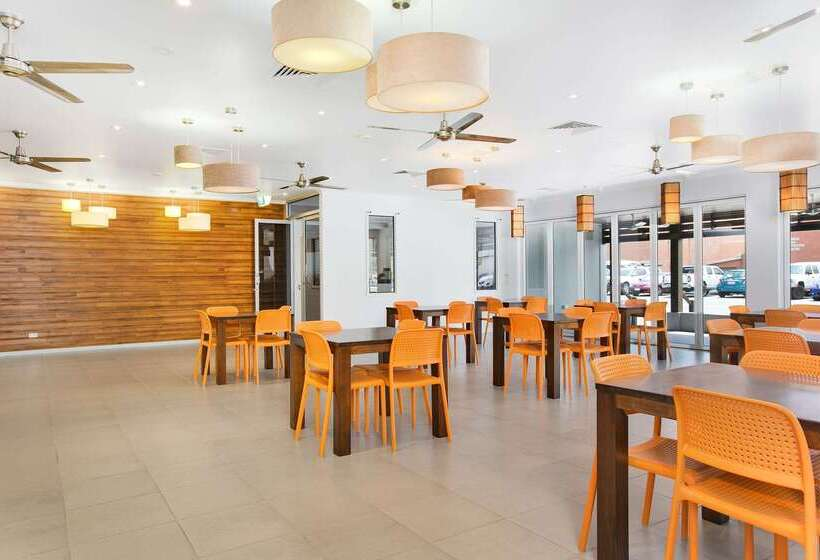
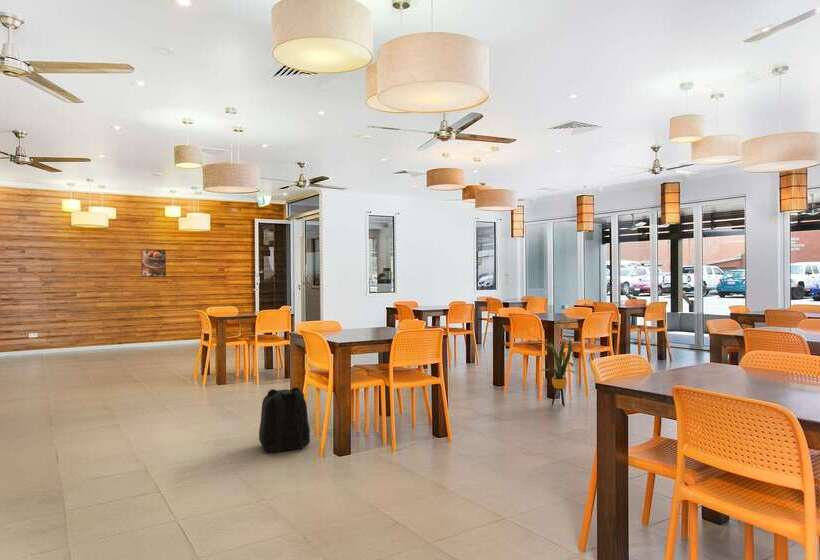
+ backpack (285, 418)
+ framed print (153, 263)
+ house plant (555, 370)
